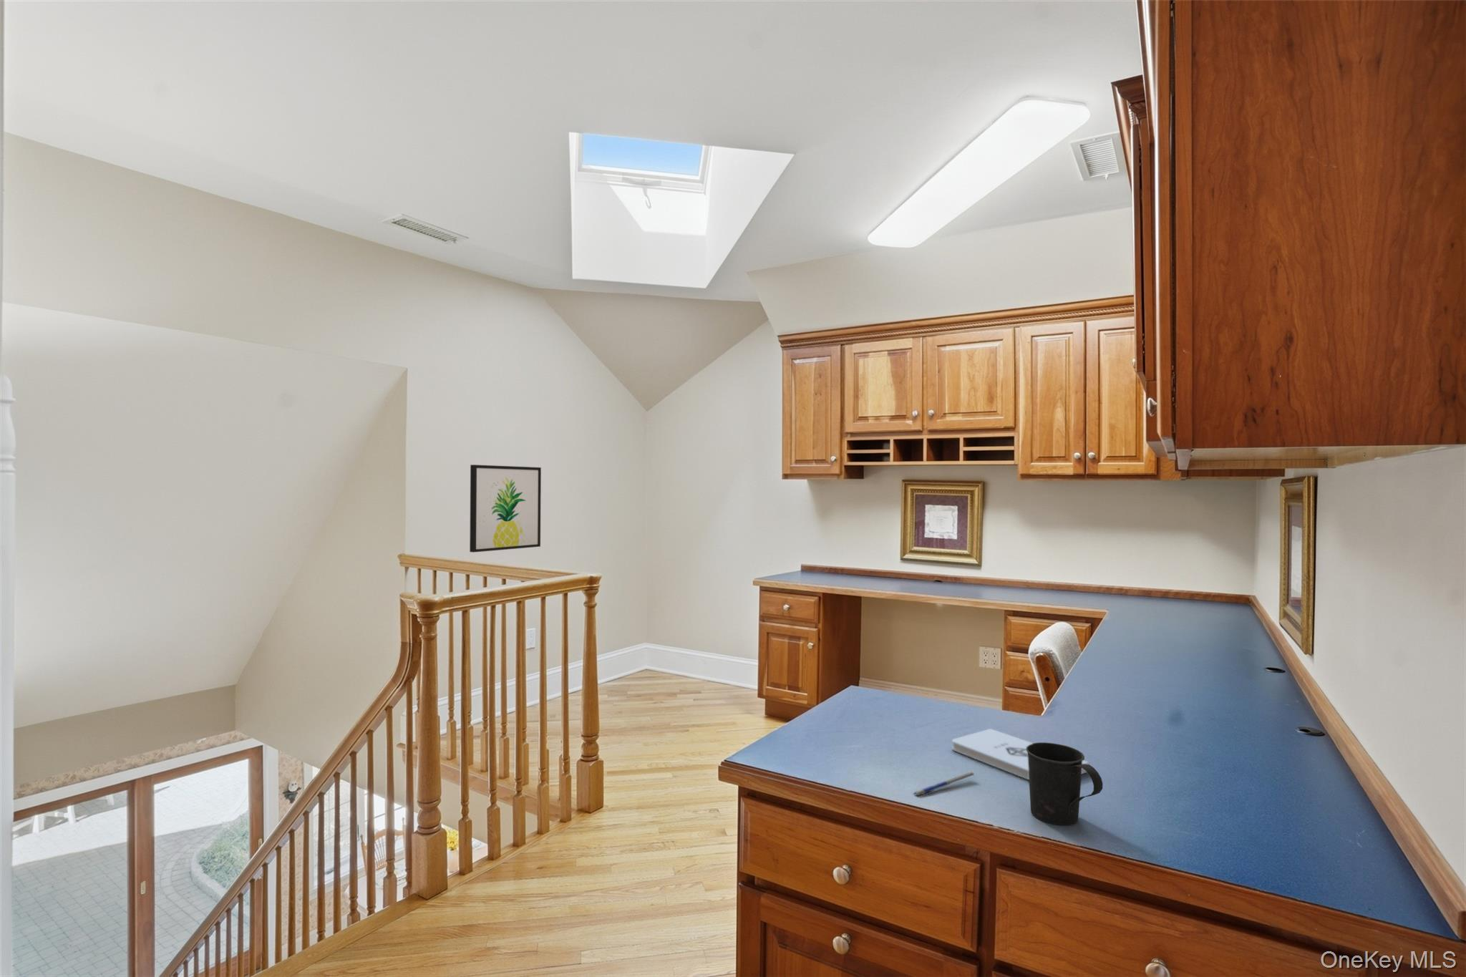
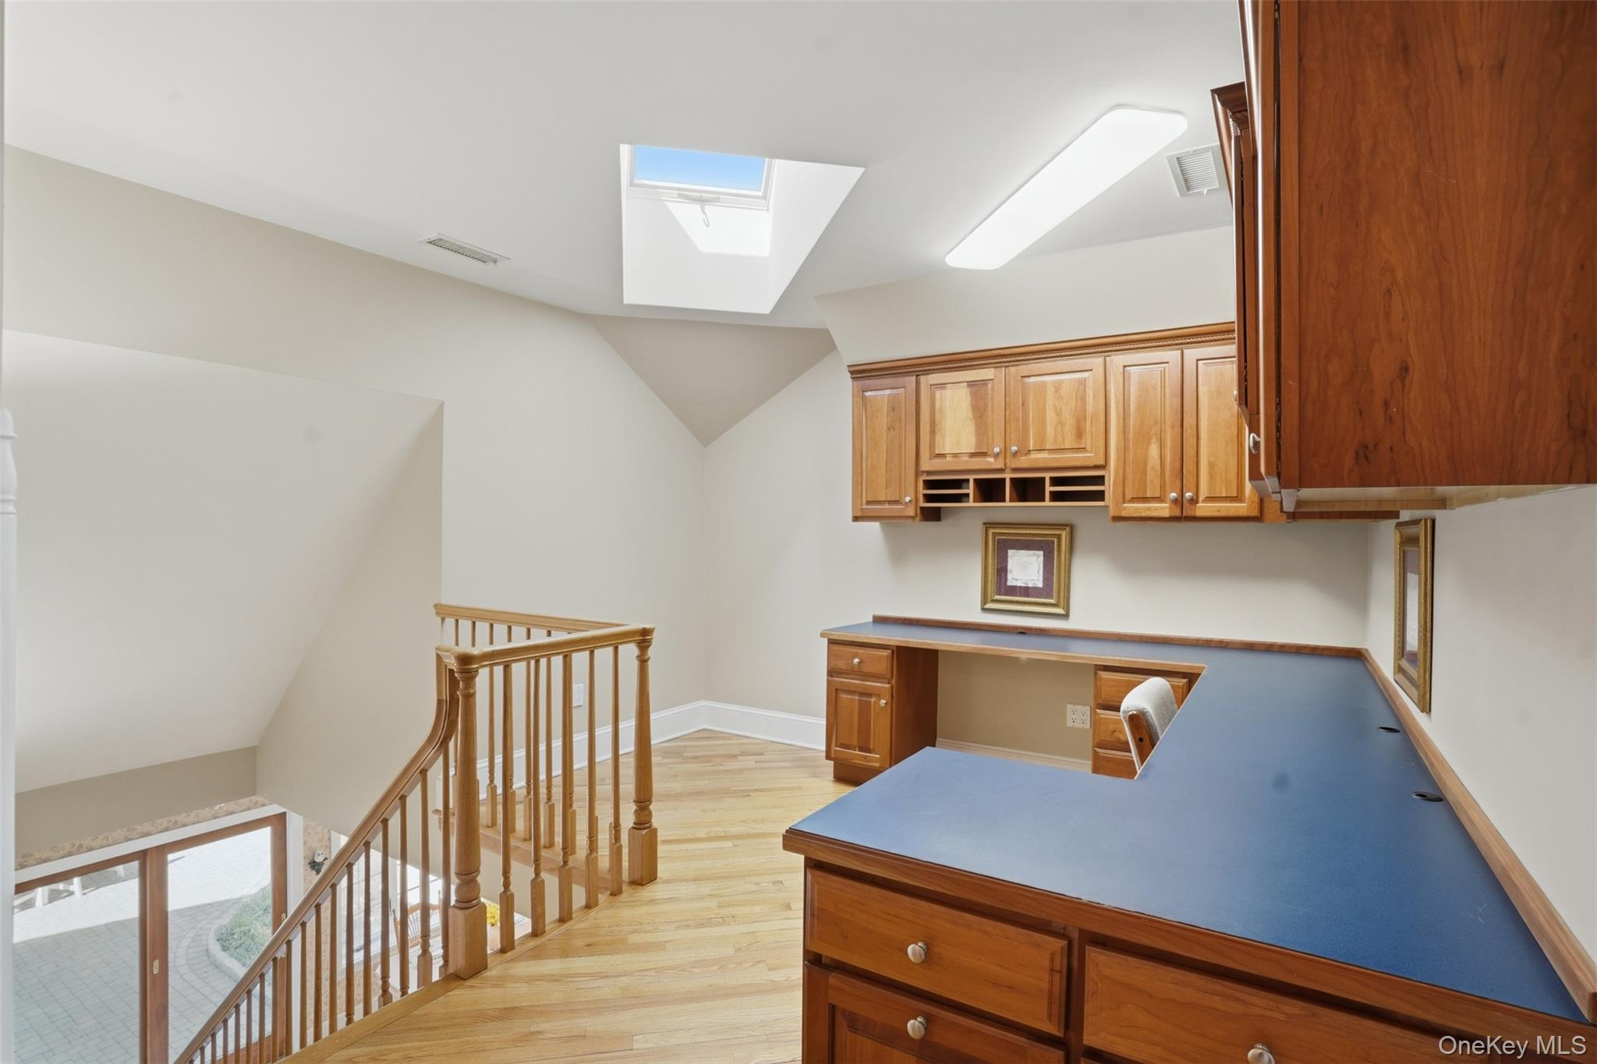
- mug (1064, 787)
- wall art (507, 507)
- notepad (1016, 756)
- pen (946, 782)
